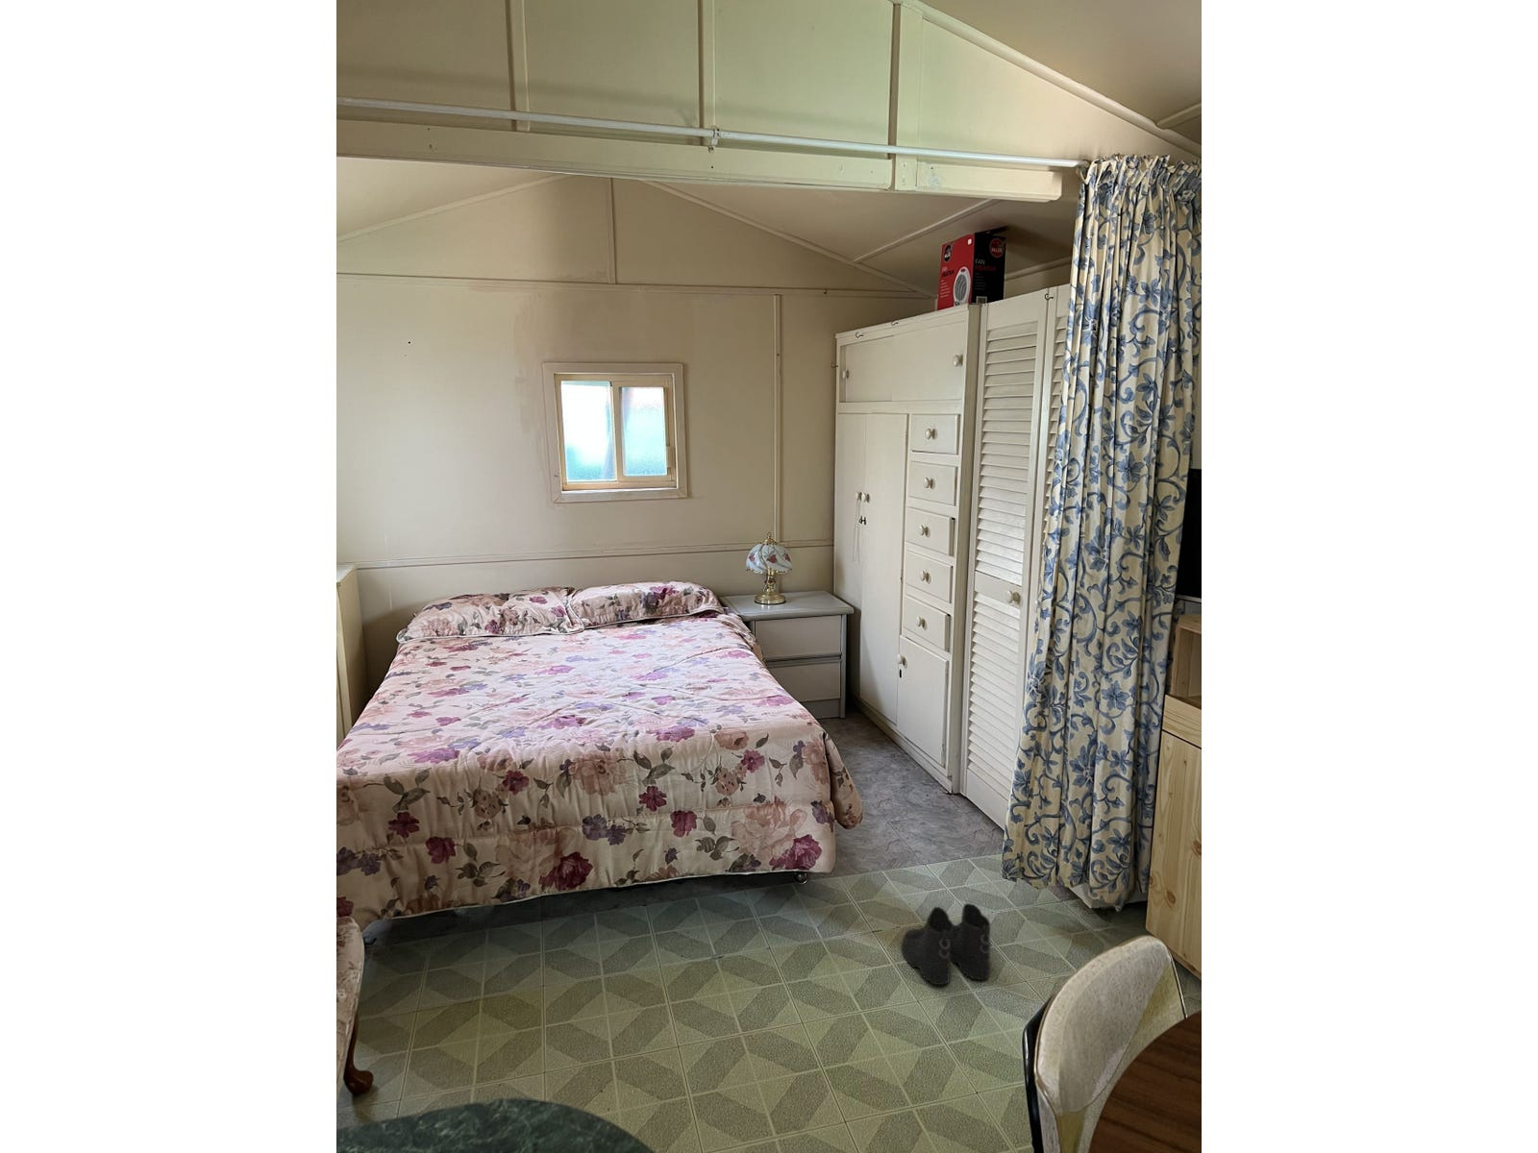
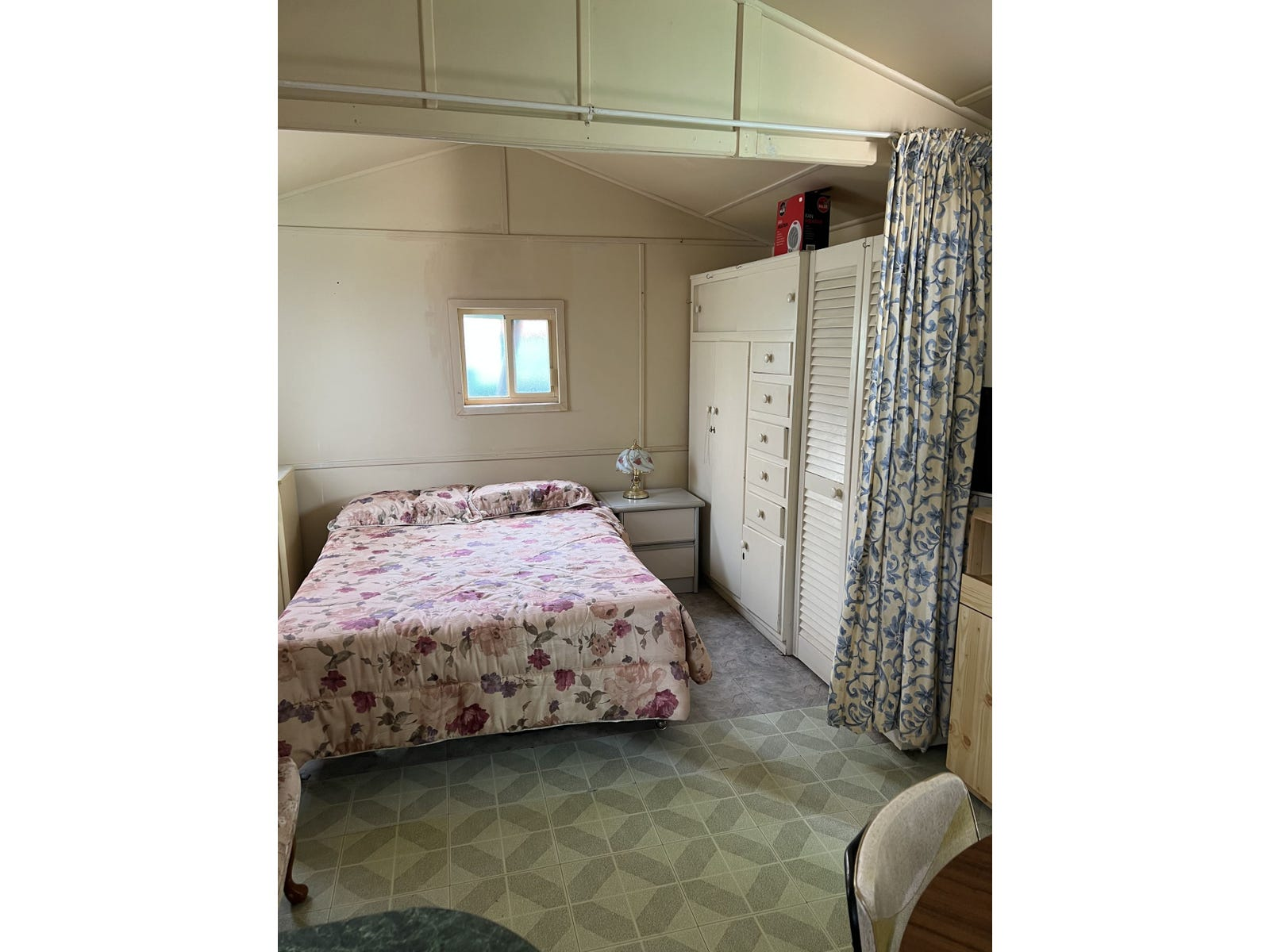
- boots (946, 931)
